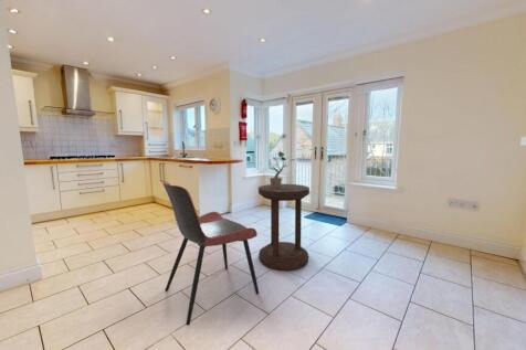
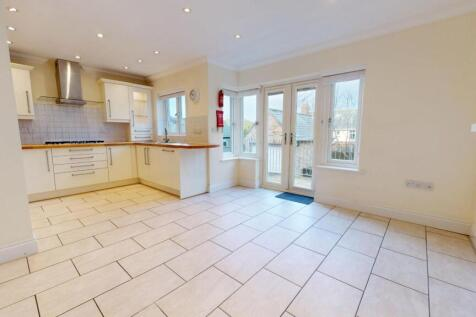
- side table (277, 223)
- potted plant (276, 169)
- dining chair (209, 236)
